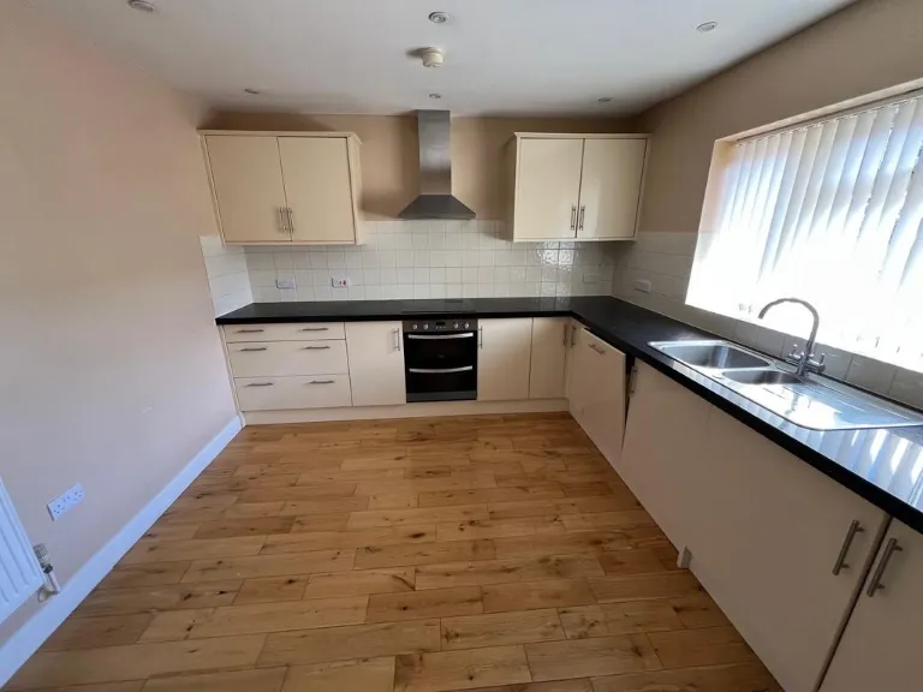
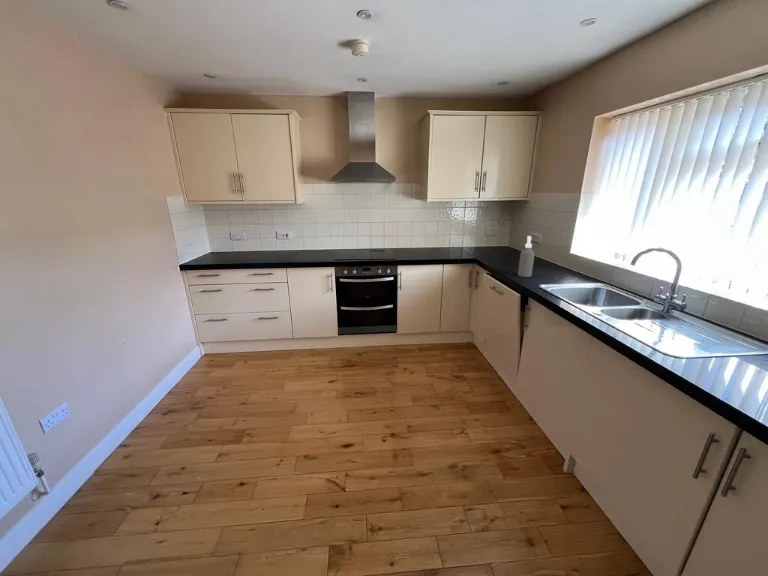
+ spray bottle (526, 256)
